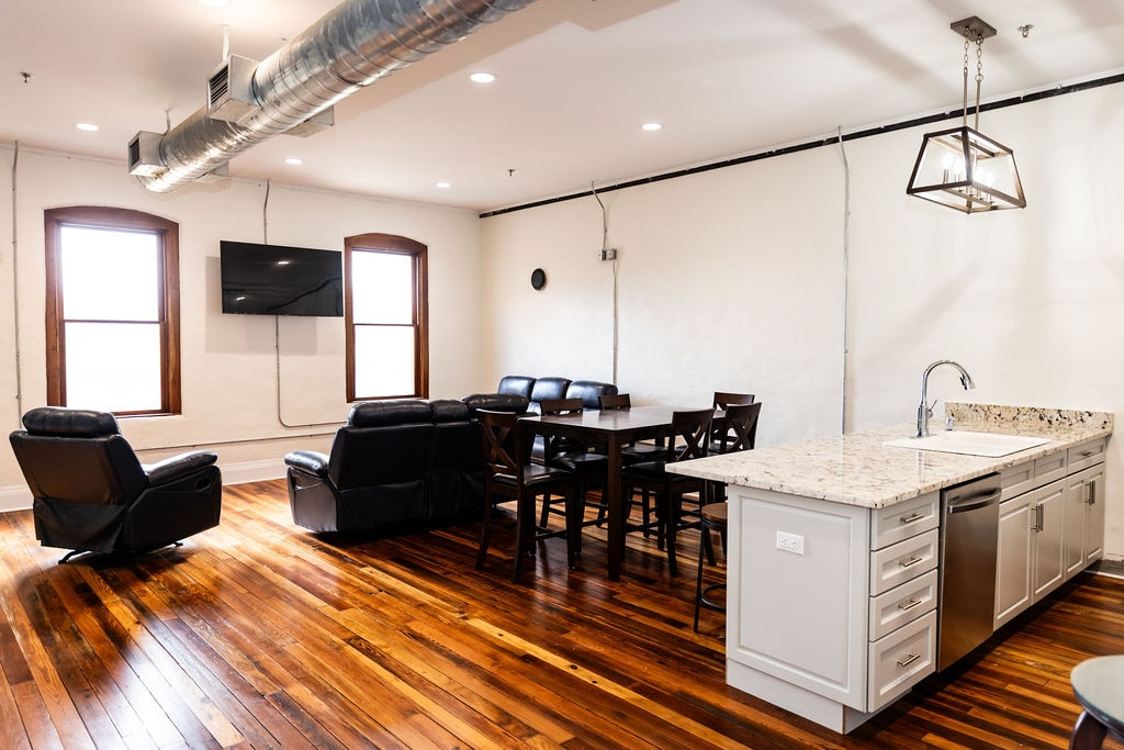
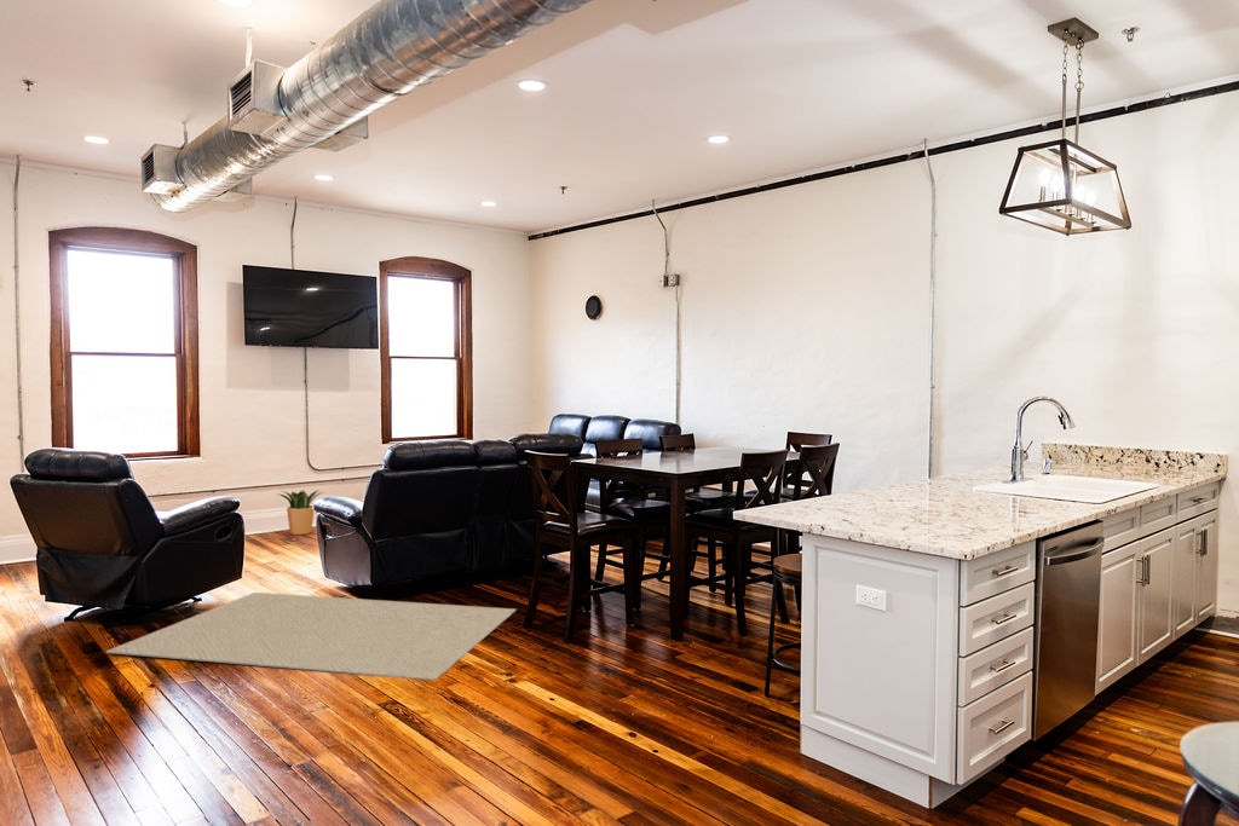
+ potted plant (301, 510)
+ rug (329, 629)
